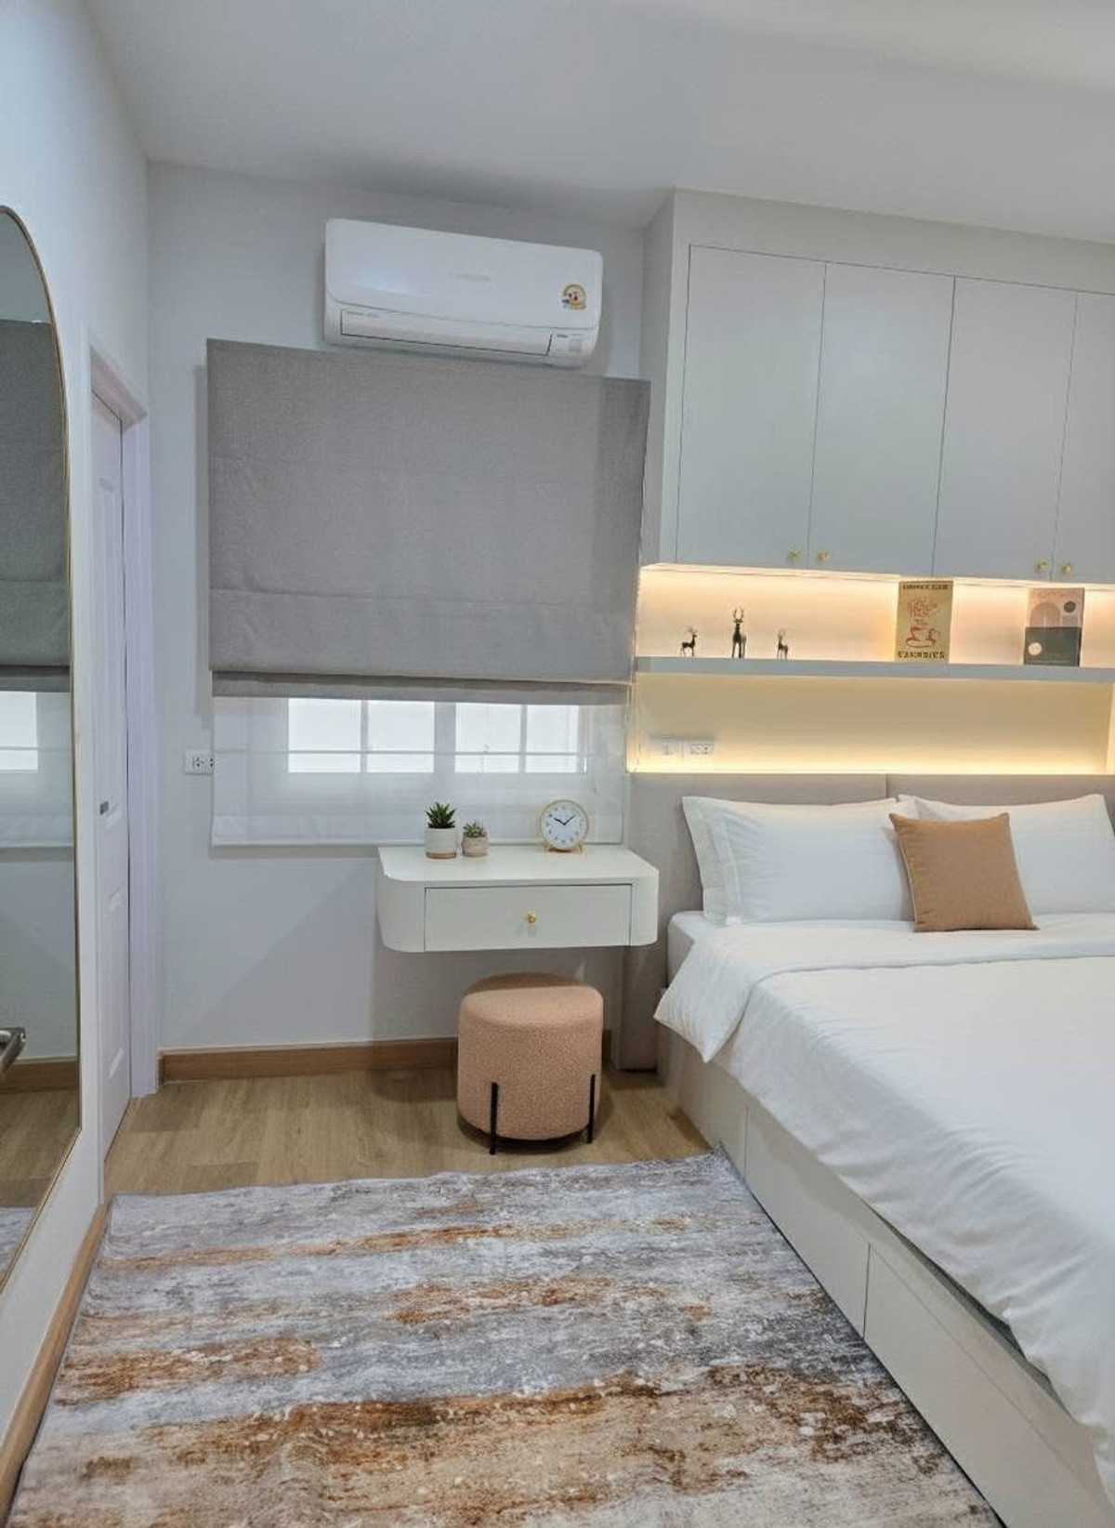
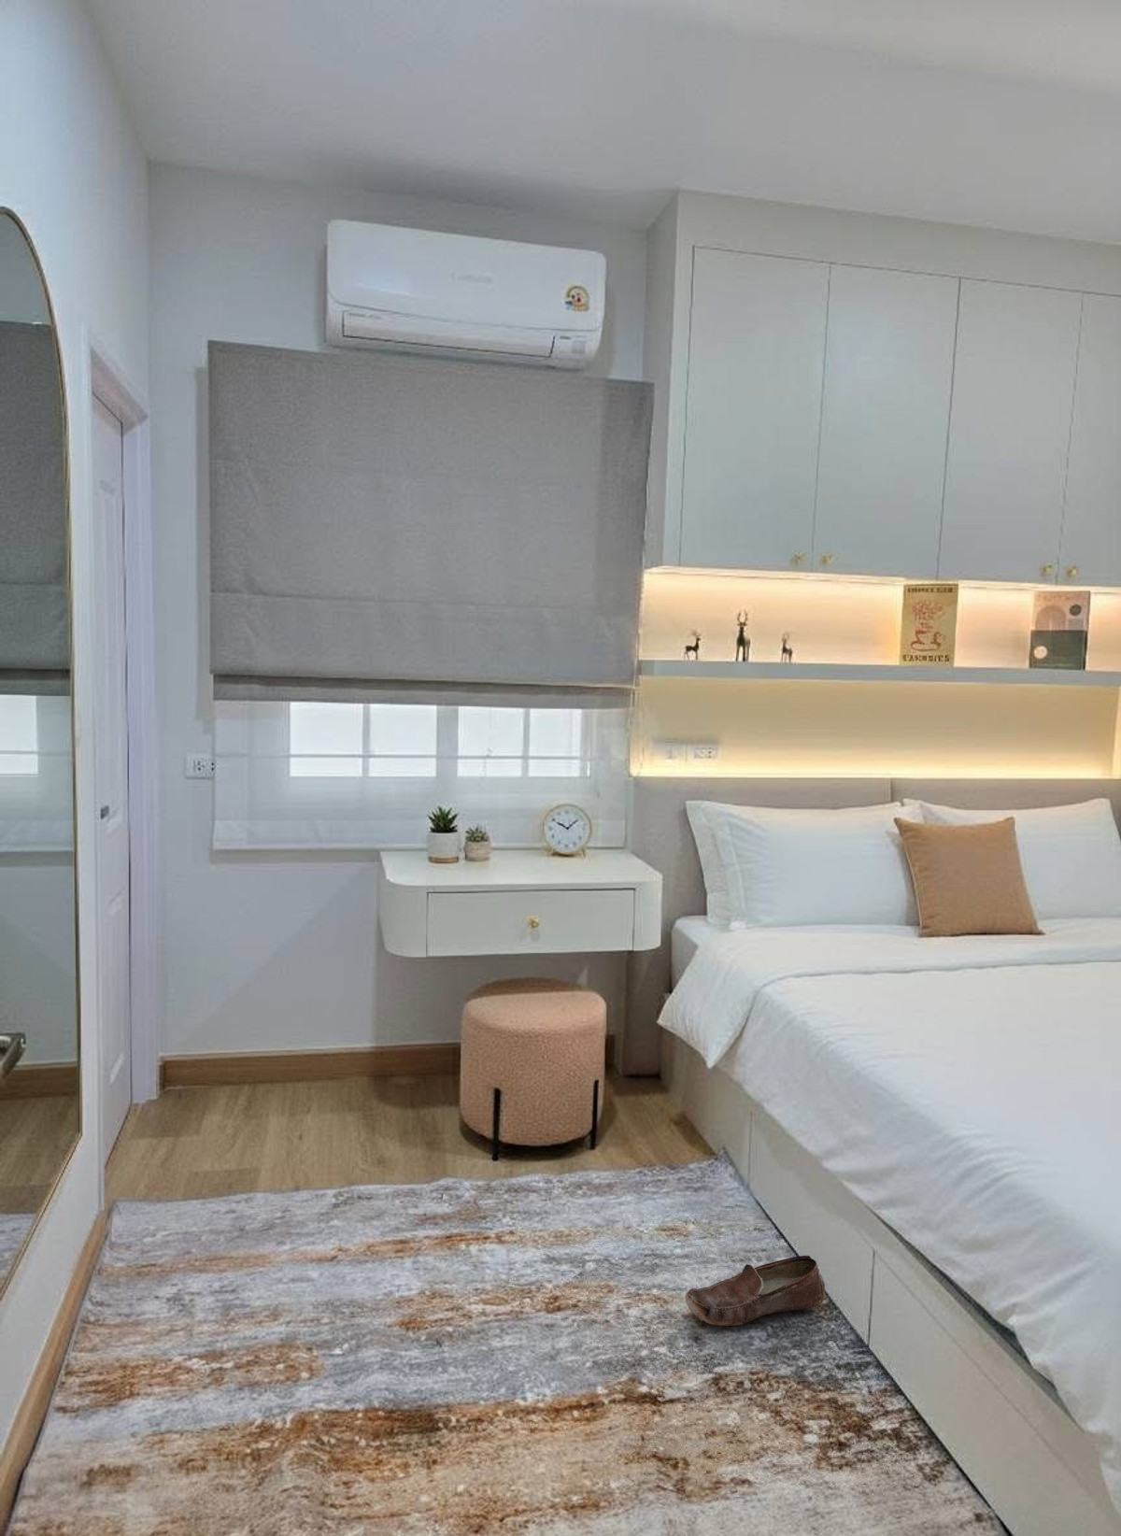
+ shoe (755, 1288)
